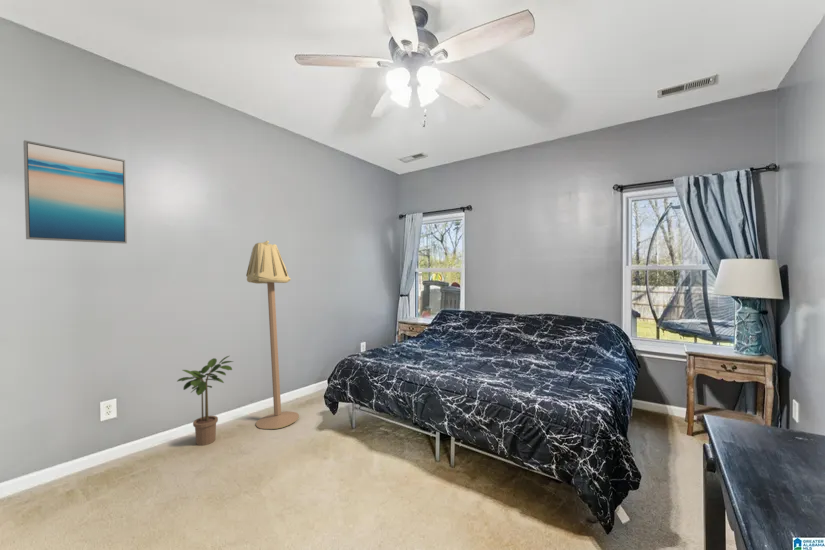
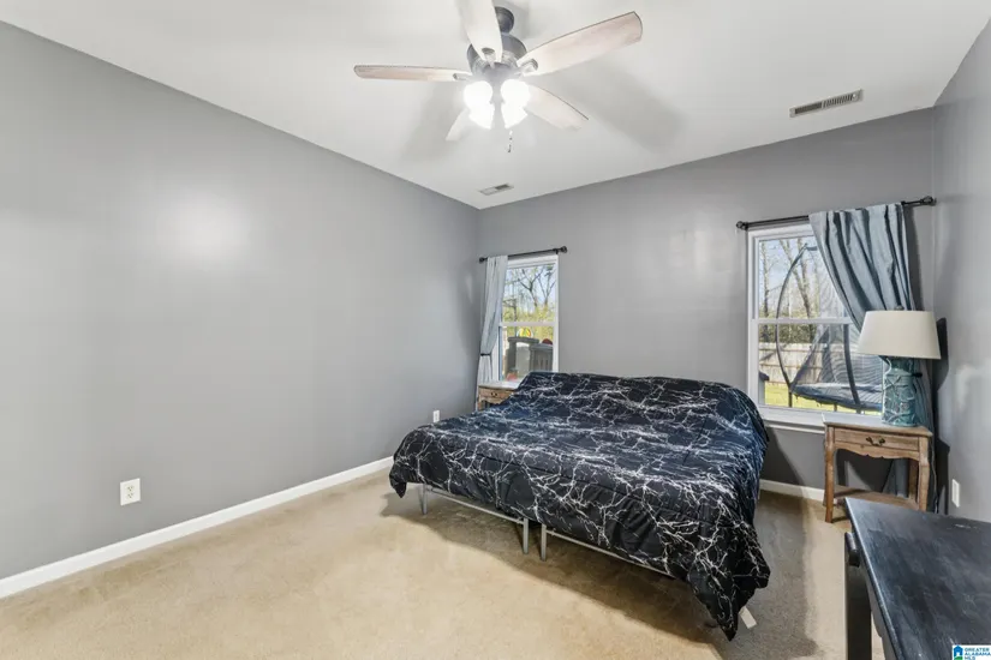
- floor lamp (270, 330)
- wall art (79, 196)
- potted plant (205, 399)
